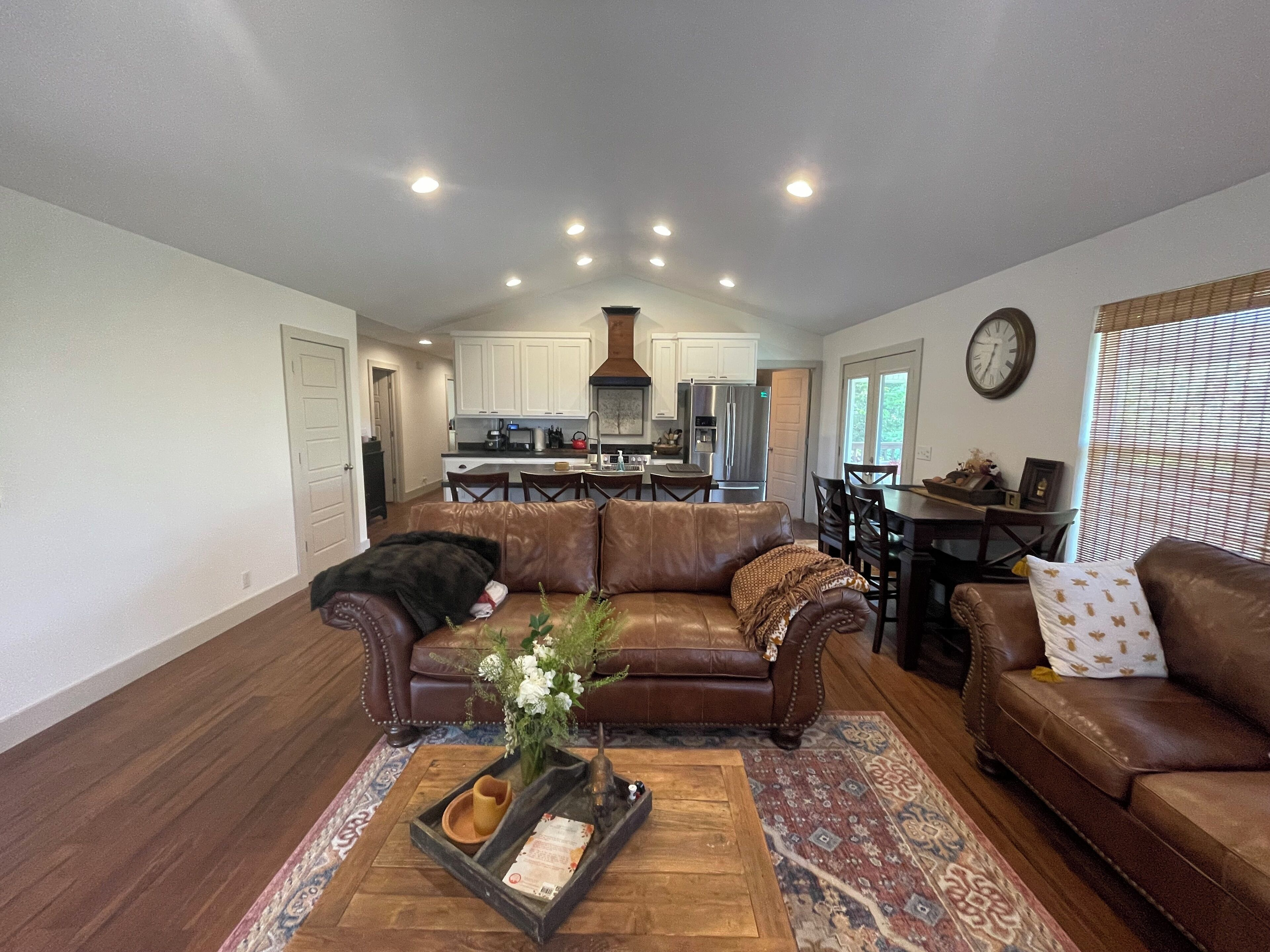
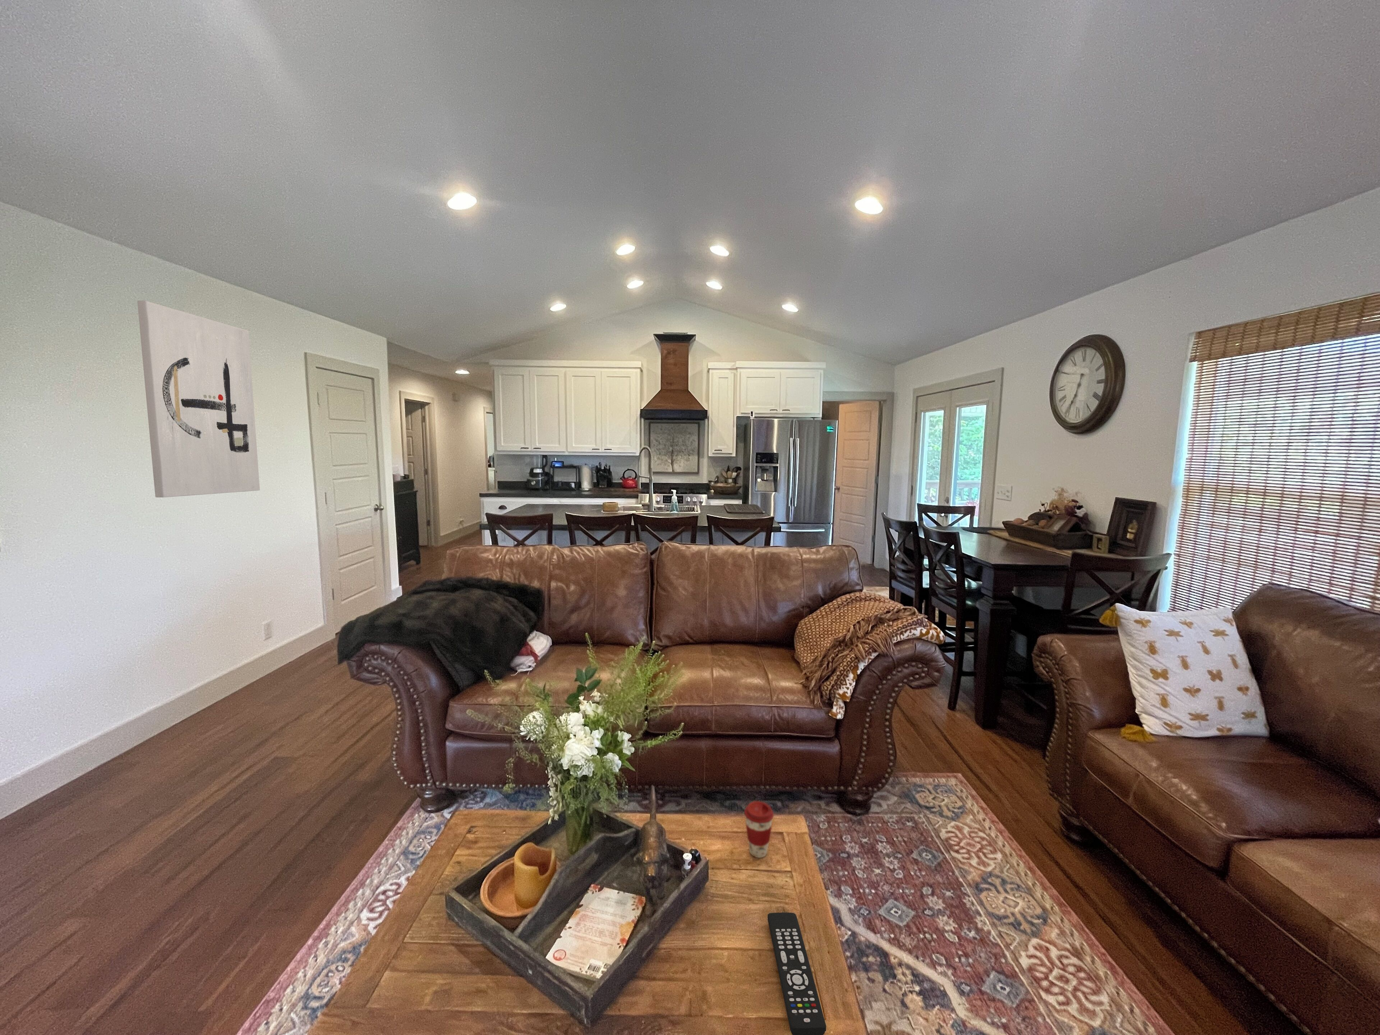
+ coffee cup (758, 830)
+ remote control (793, 969)
+ wall art (205, 407)
